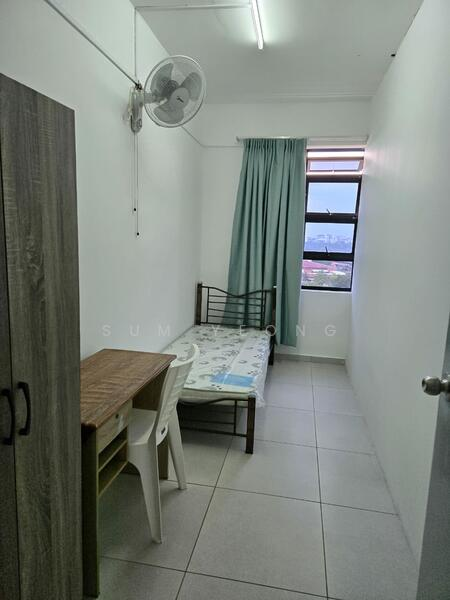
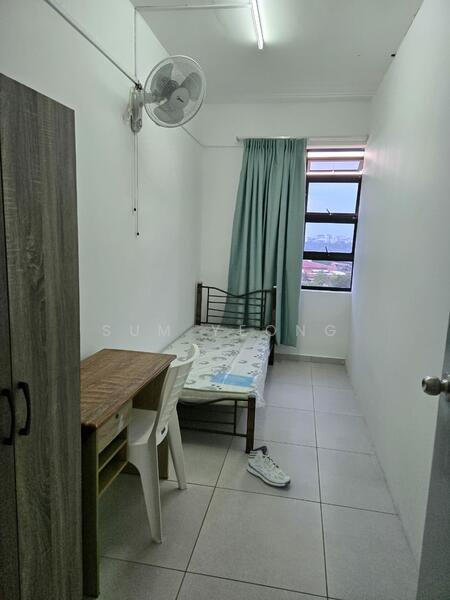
+ sneaker (268, 464)
